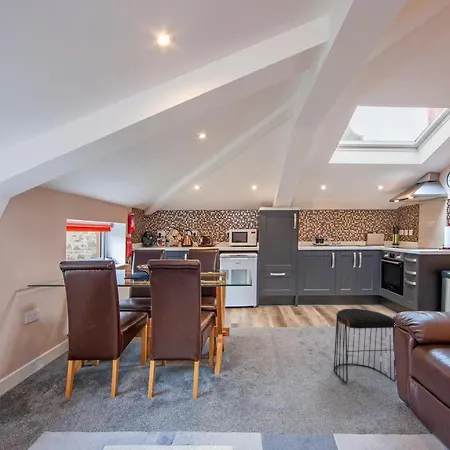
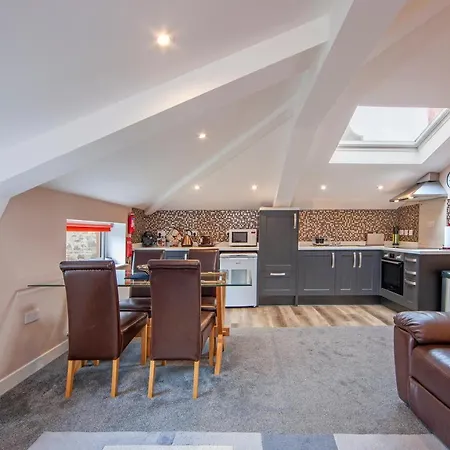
- stool (358, 345)
